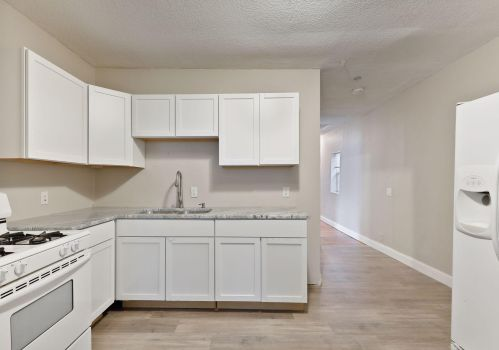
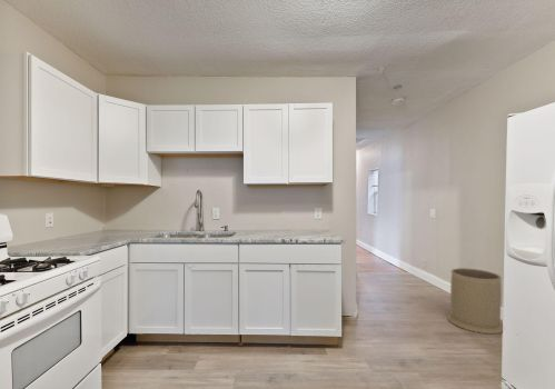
+ trash can (475, 298)
